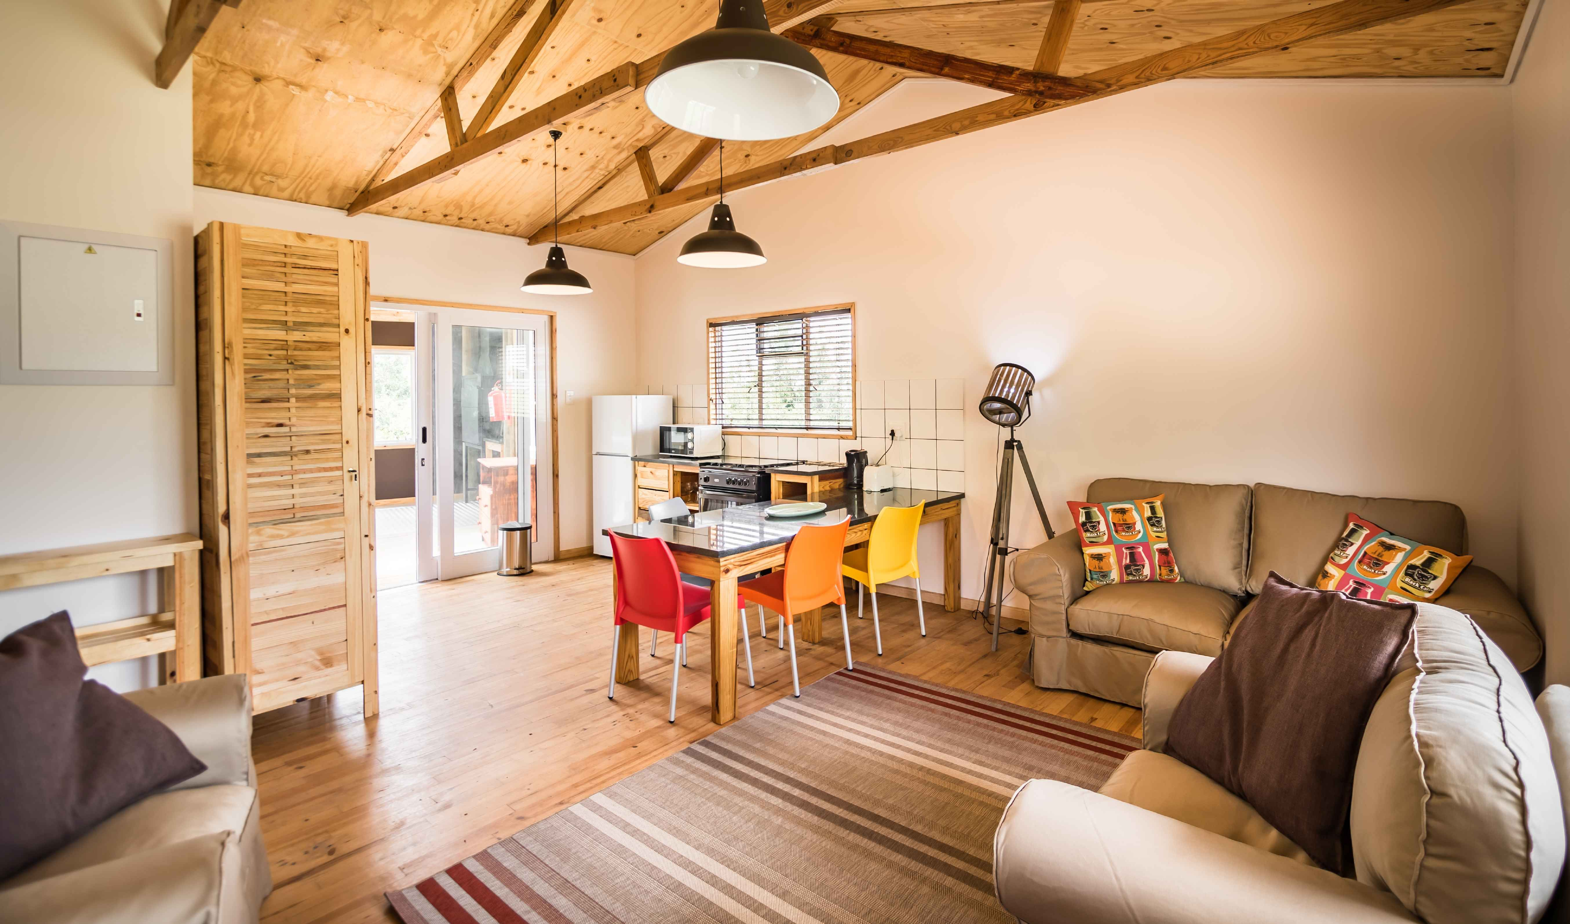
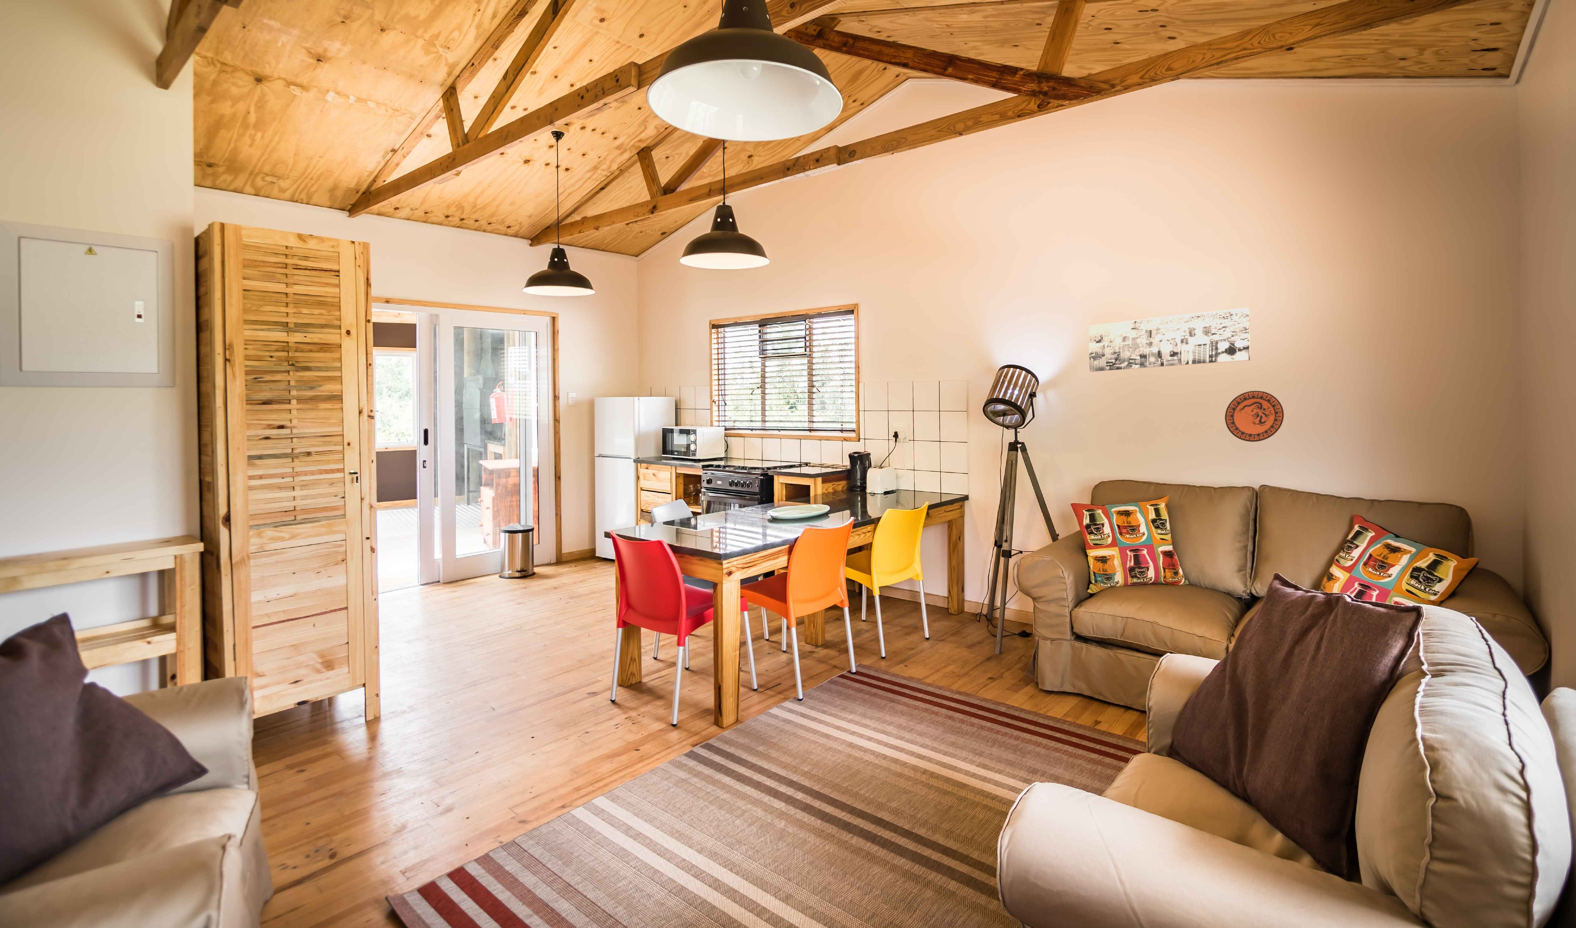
+ decorative plate (1254, 416)
+ wall art (1164, 341)
